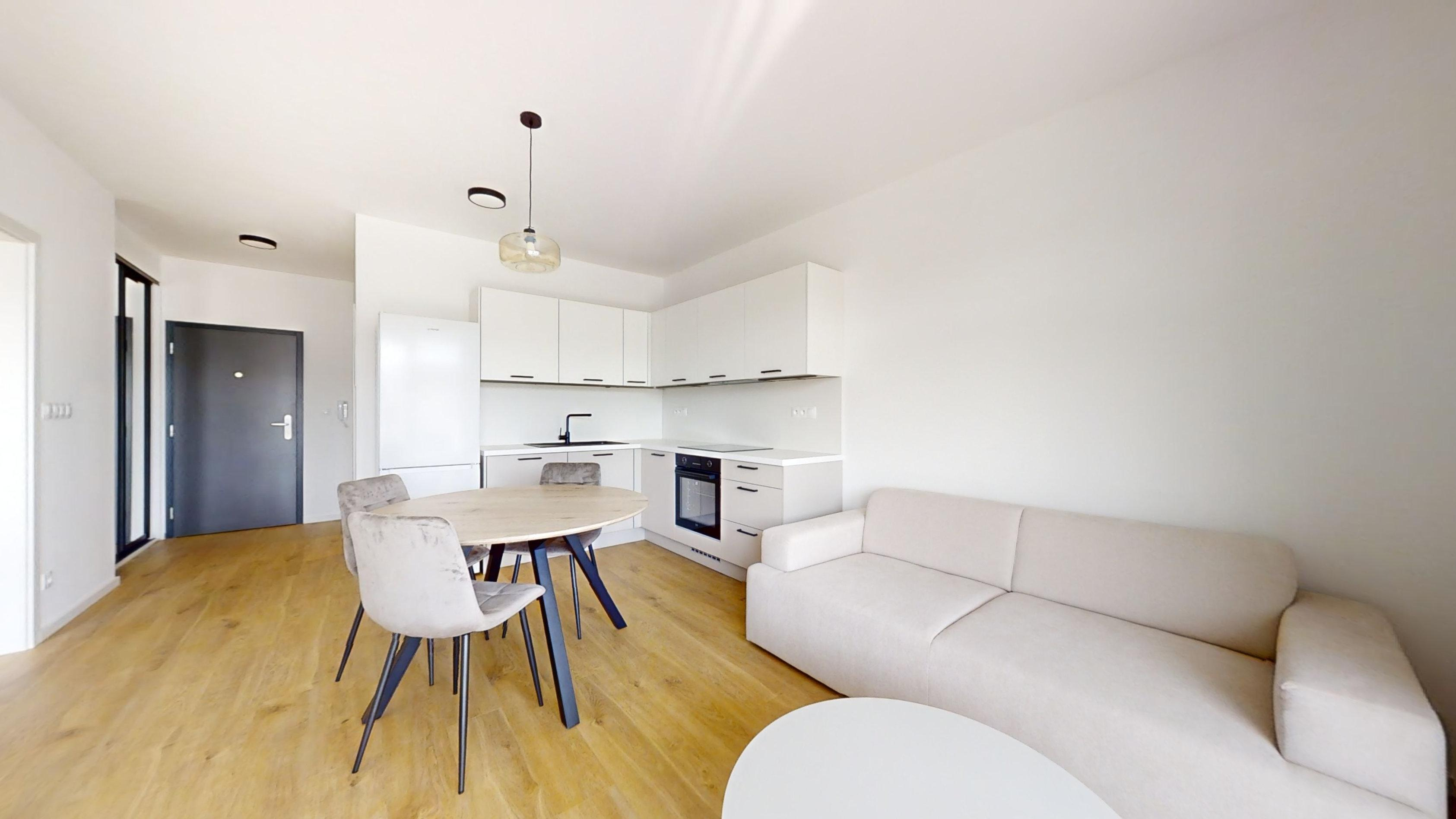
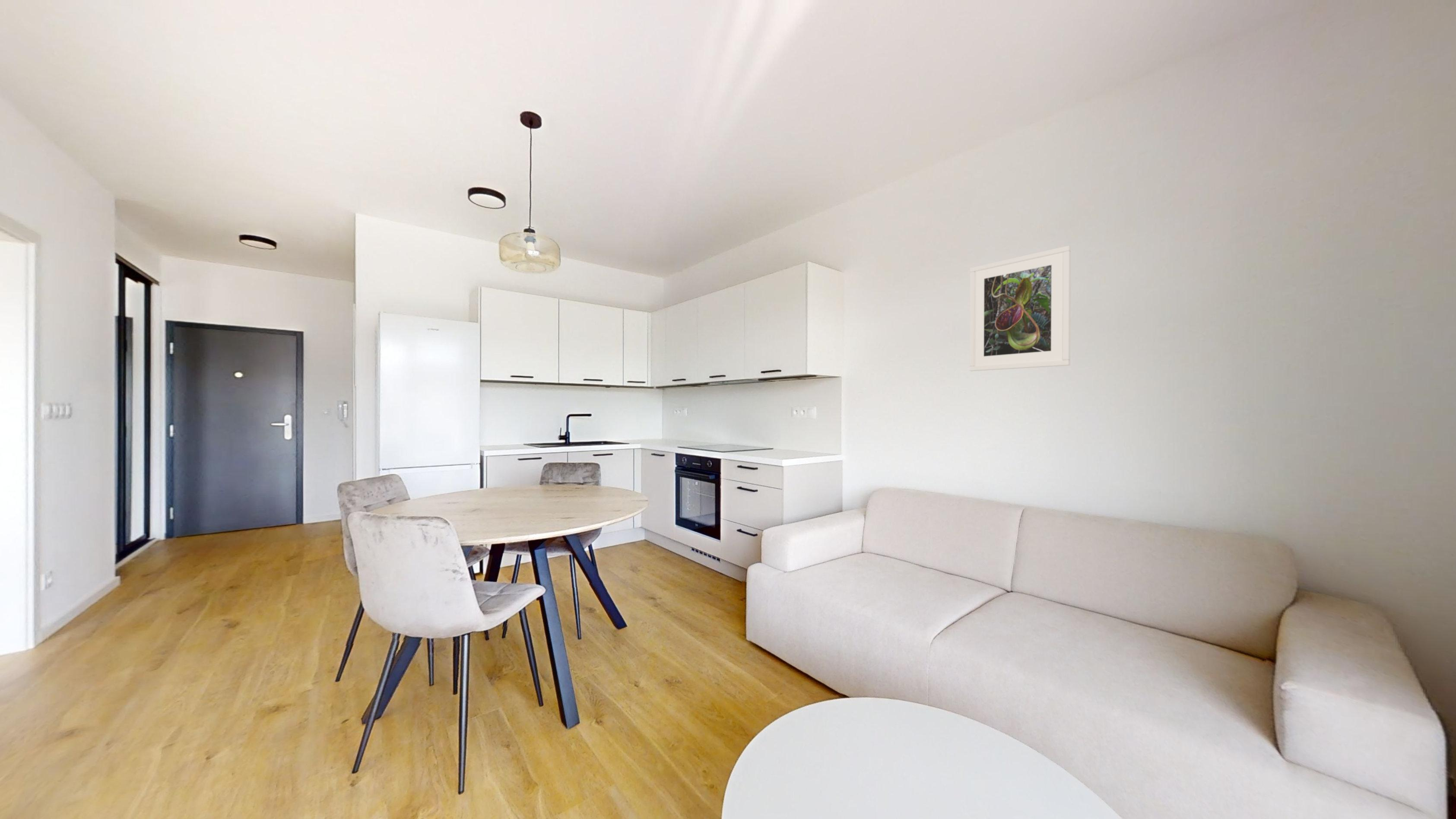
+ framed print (1016, 313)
